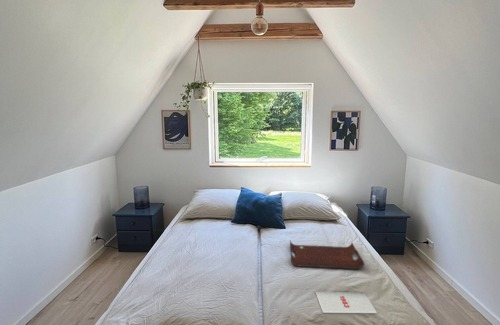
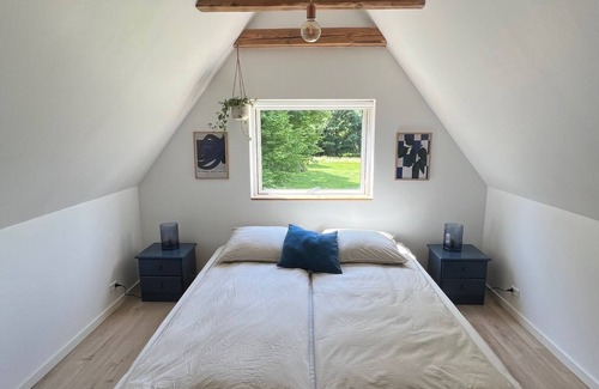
- magazine (344, 302)
- serving tray (323, 253)
